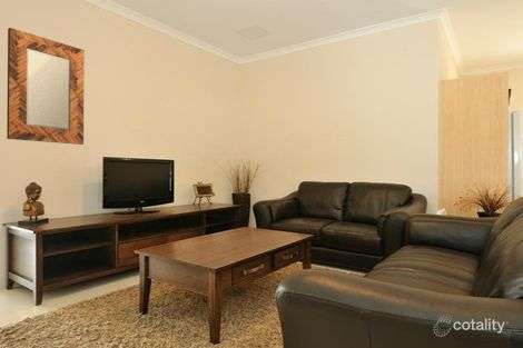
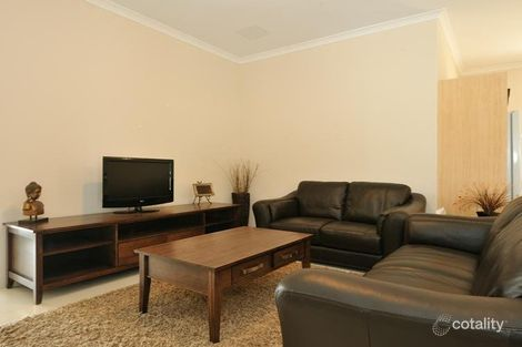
- home mirror (48, 90)
